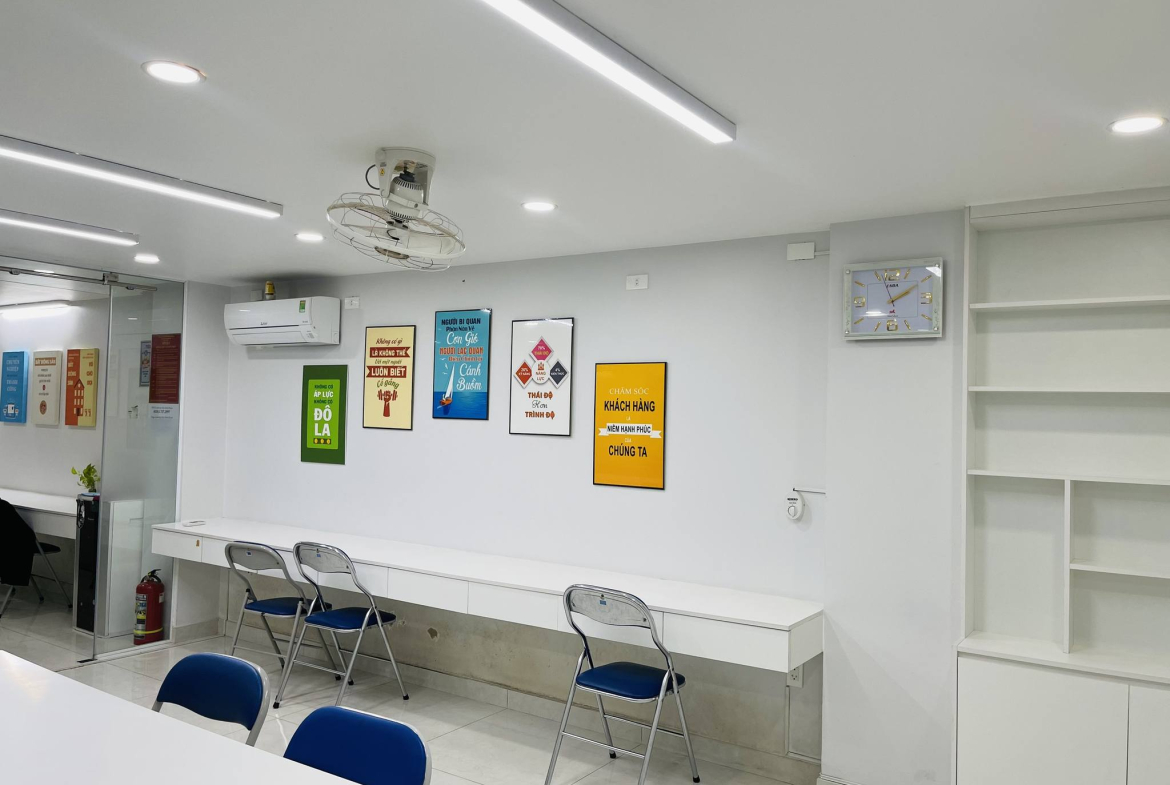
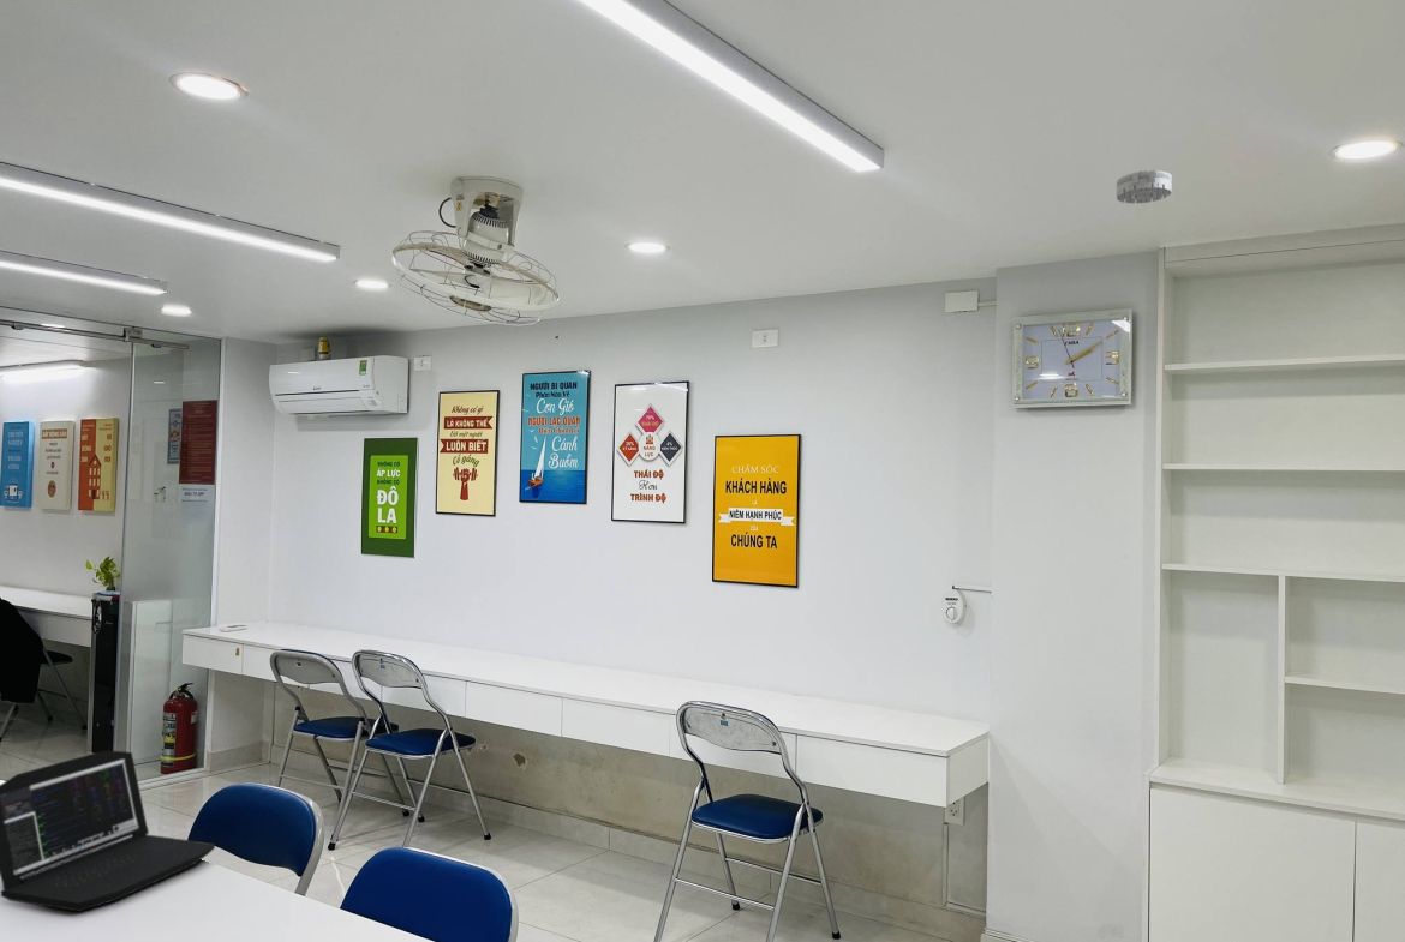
+ smoke detector (1143, 186)
+ laptop (109, 821)
